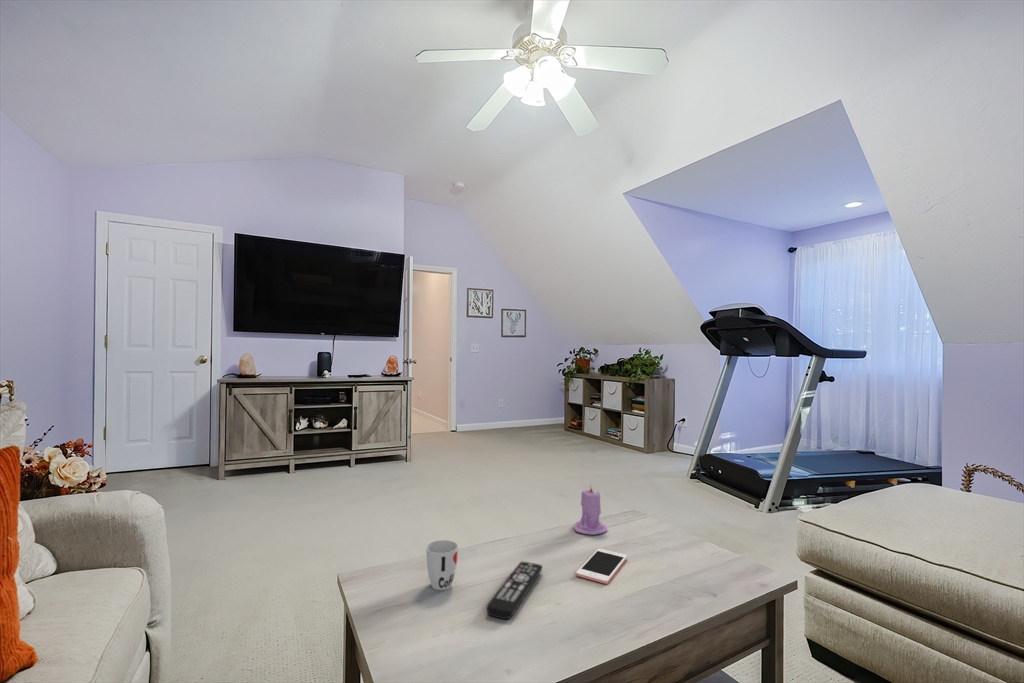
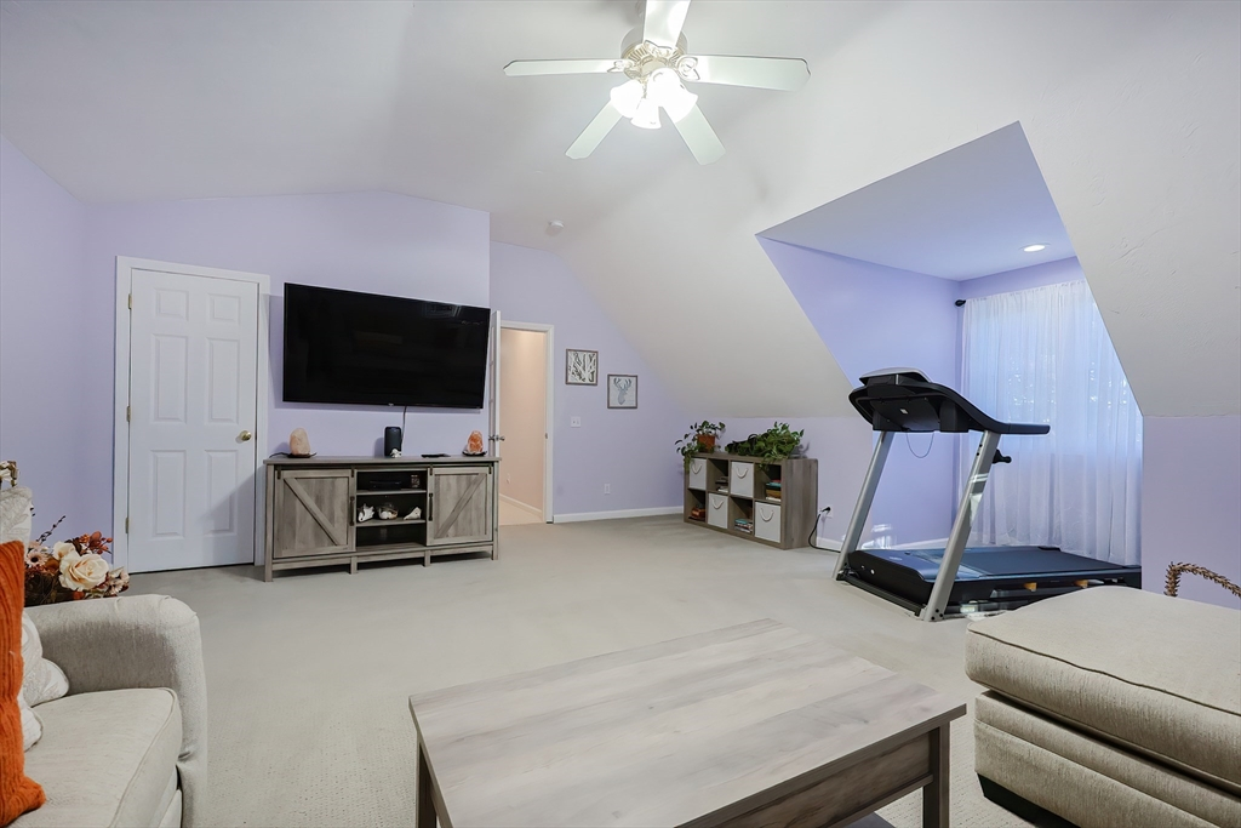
- cell phone (602, 565)
- remote control (516, 587)
- cup (441, 565)
- candle (589, 506)
